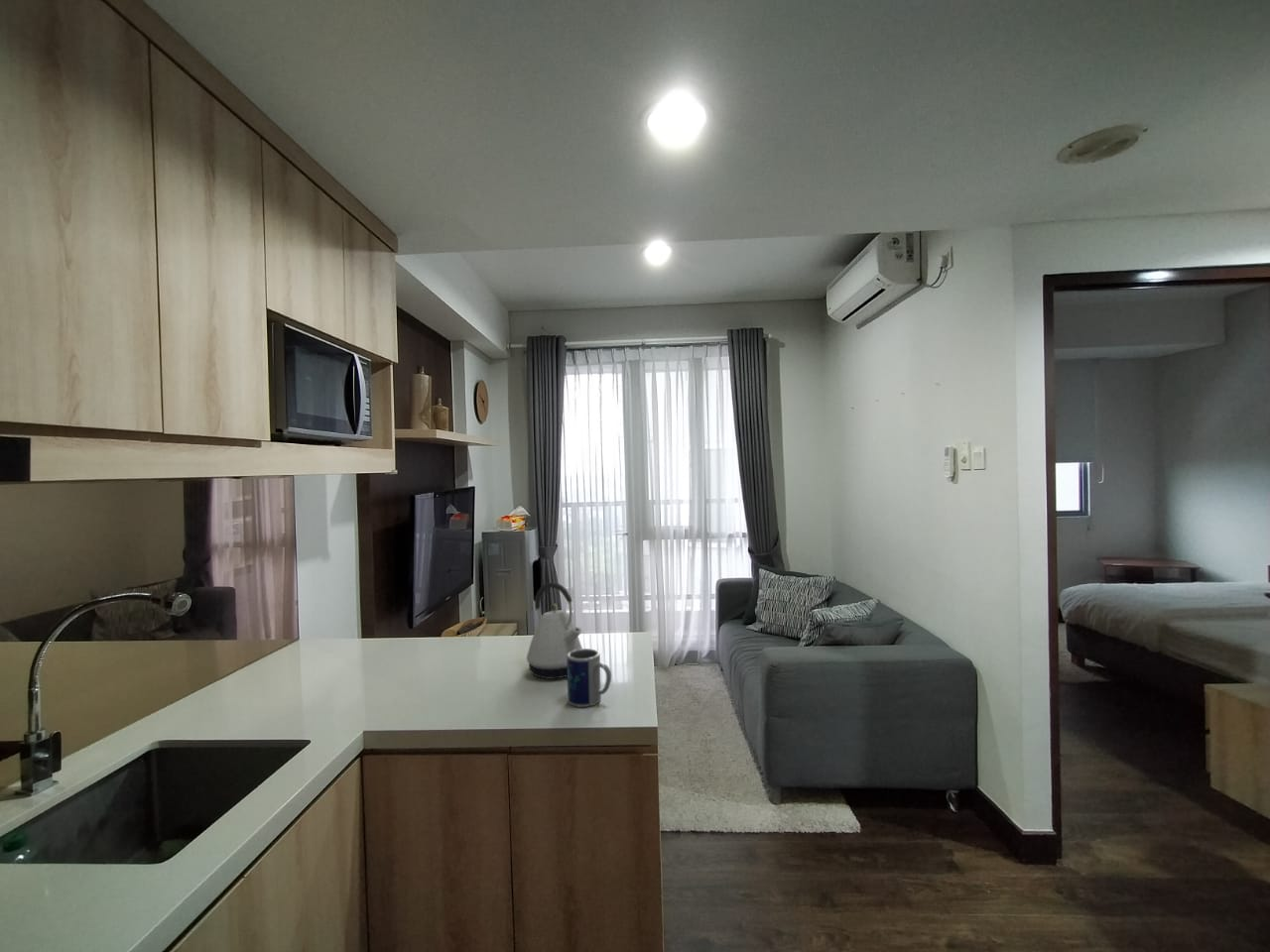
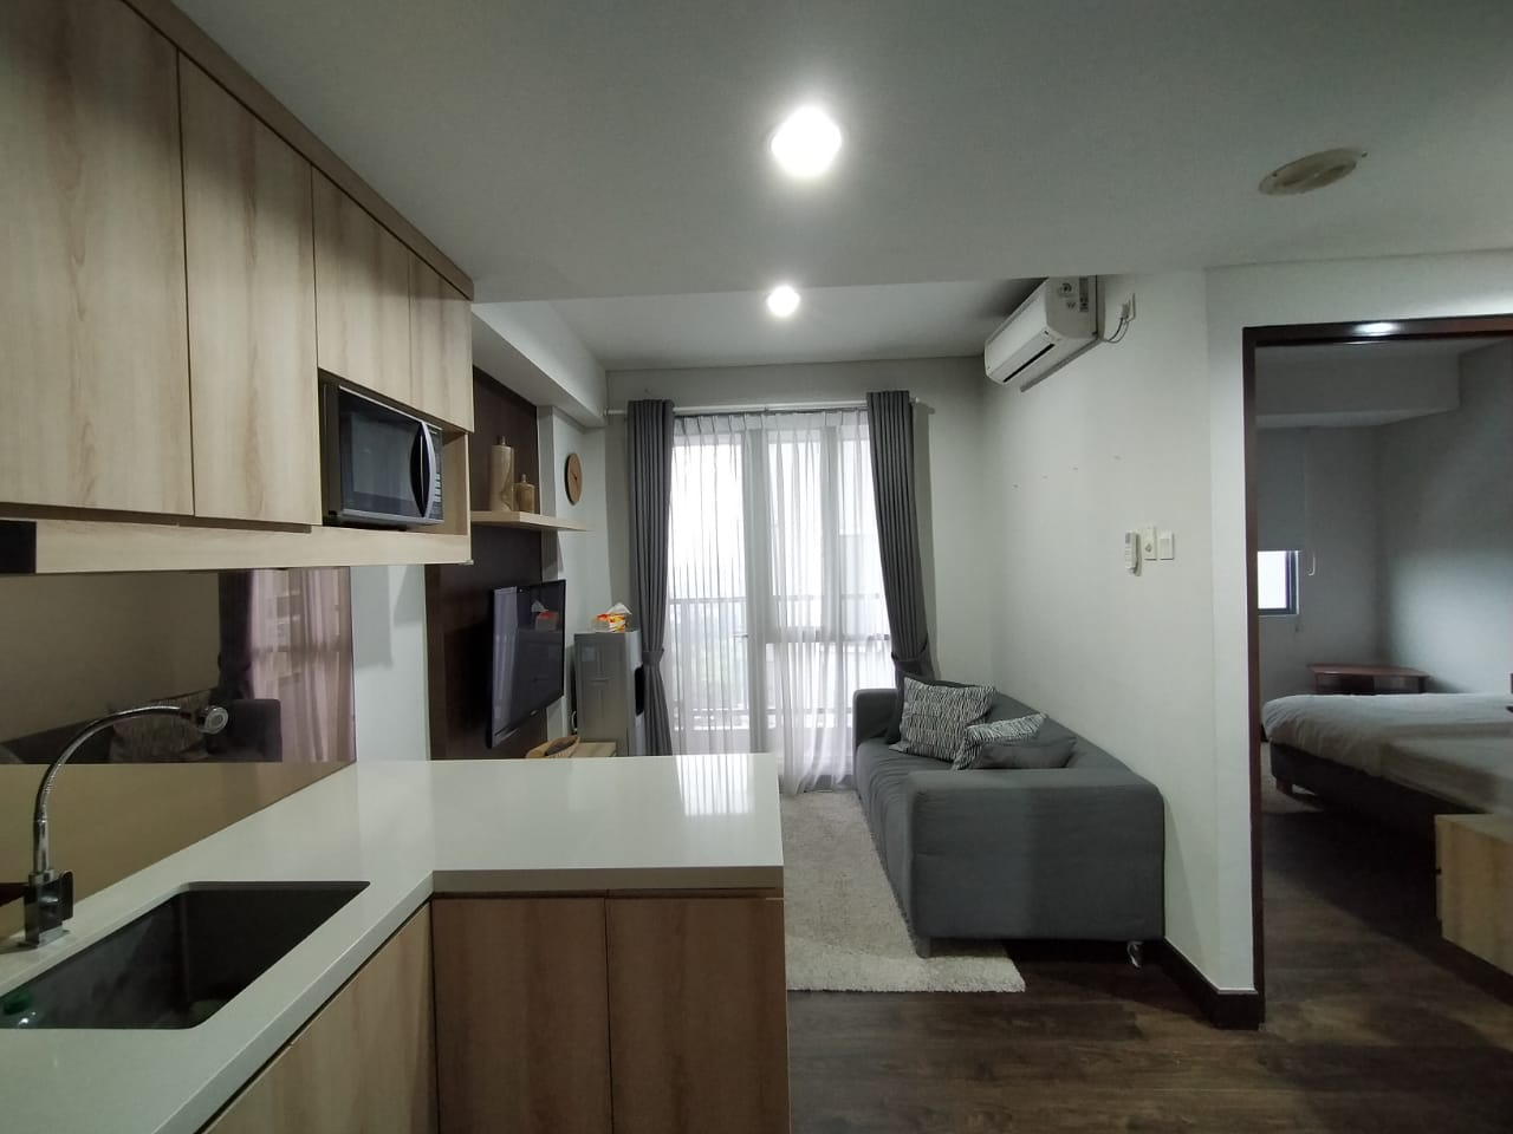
- mug (589, 678)
- kettle (556, 627)
